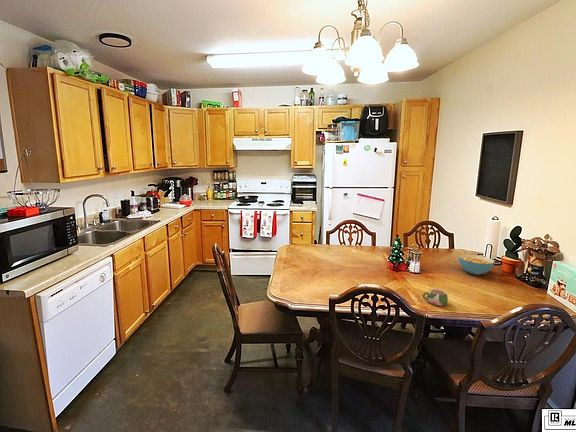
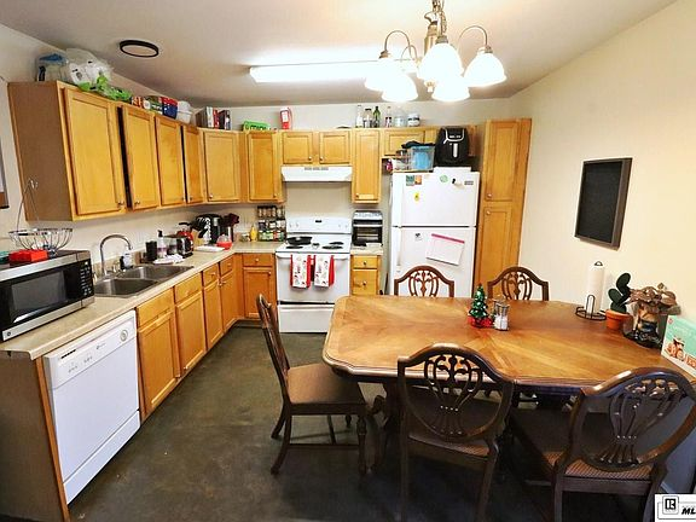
- cereal bowl (475, 266)
- mug (435, 296)
